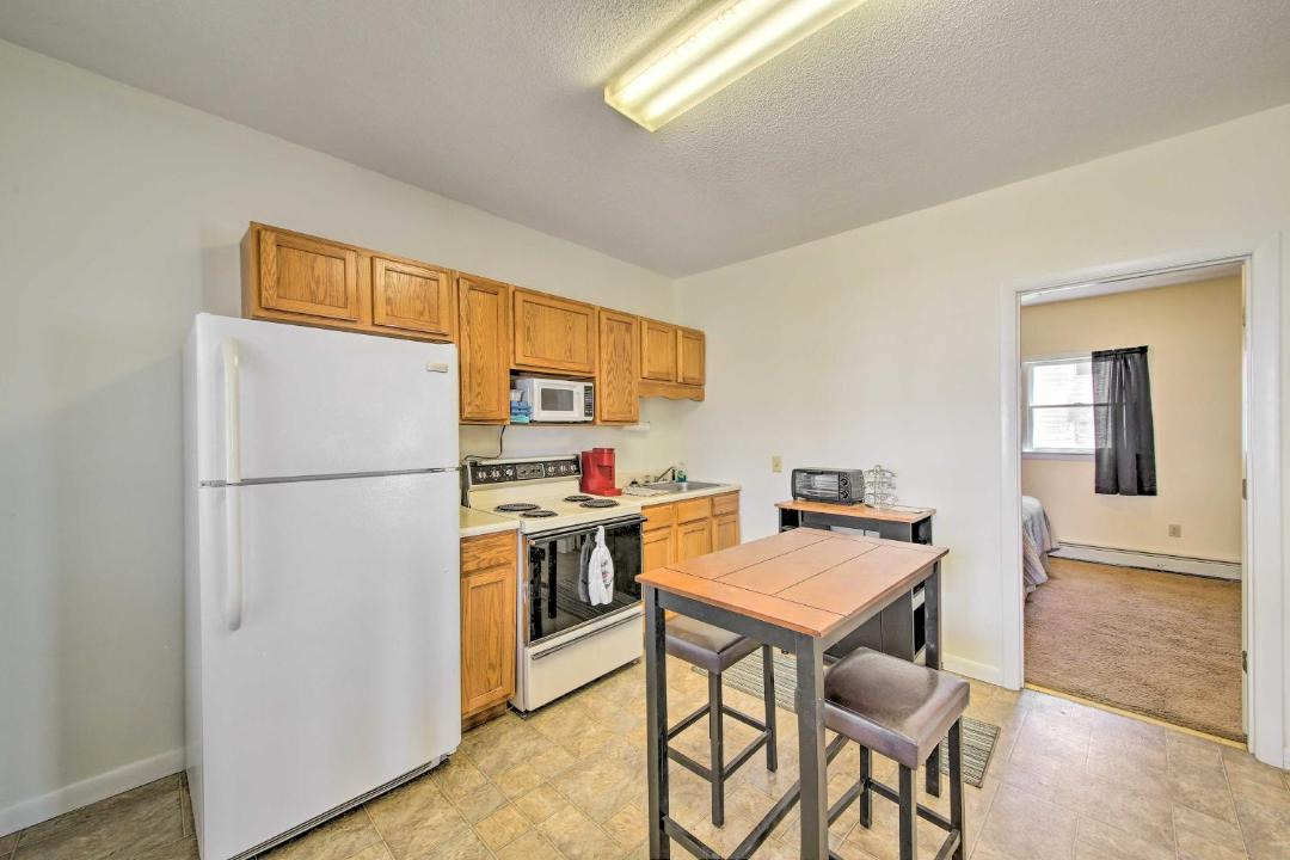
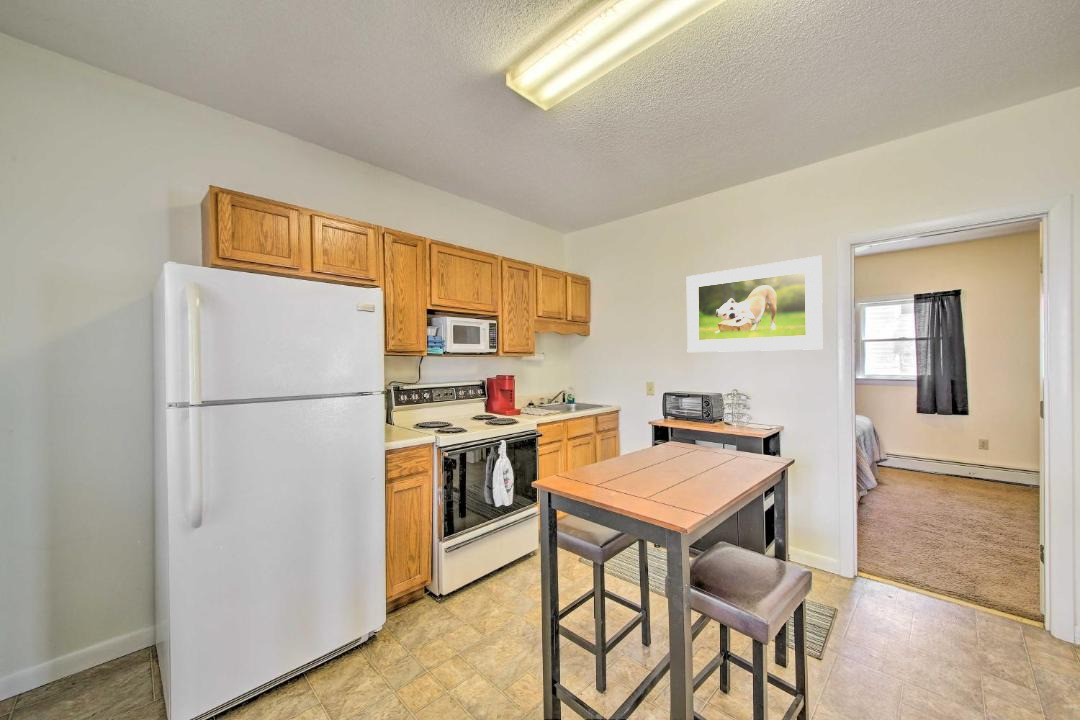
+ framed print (747, 309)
